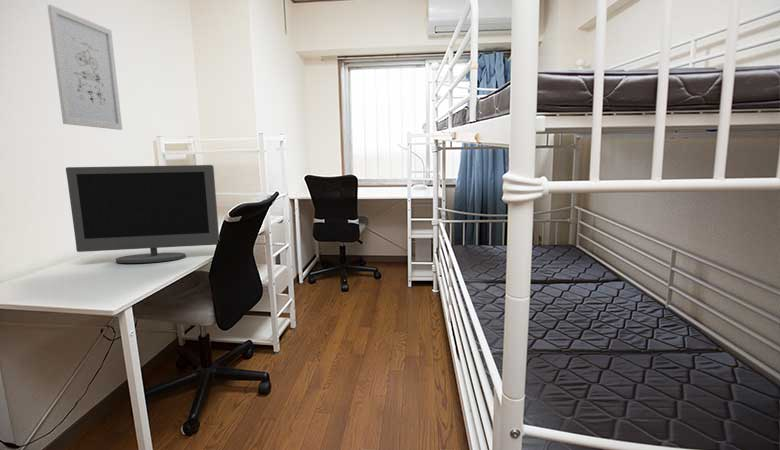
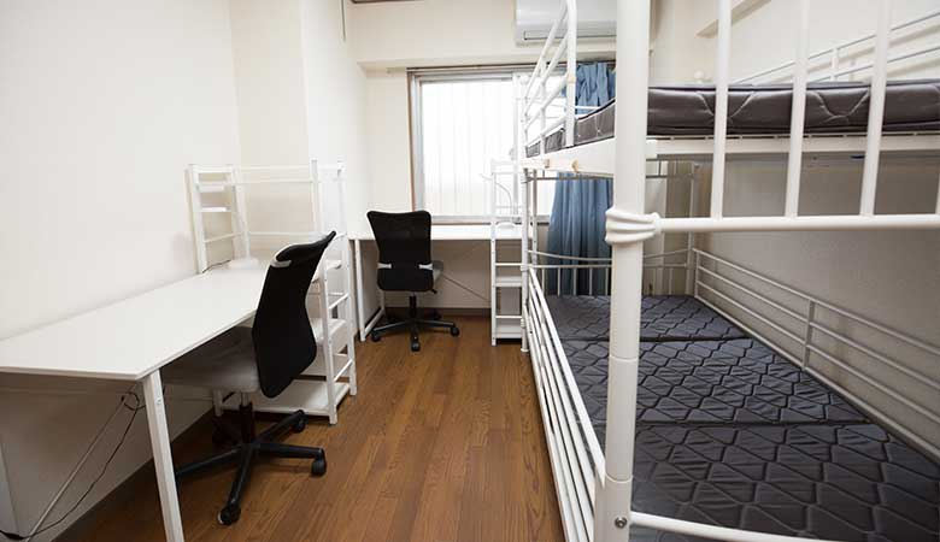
- wall art (88, 73)
- monitor (147, 213)
